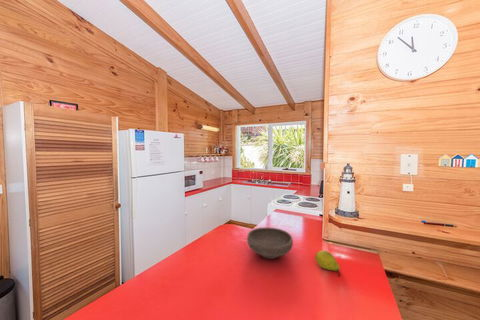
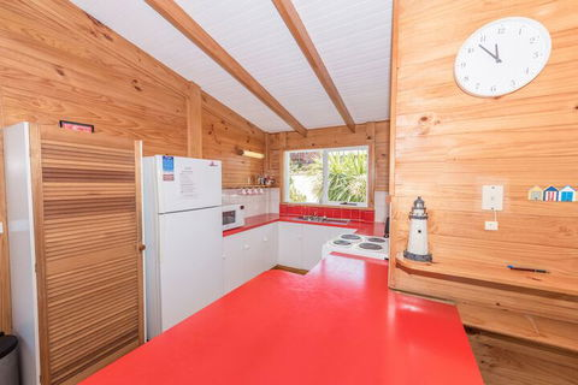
- bowl (269, 244)
- fruit (328, 261)
